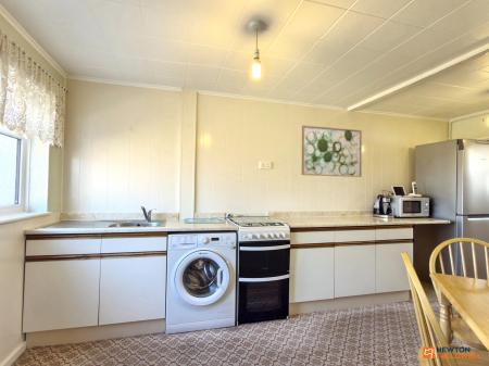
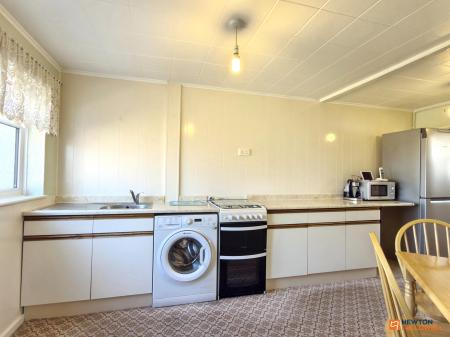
- wall art (333, 151)
